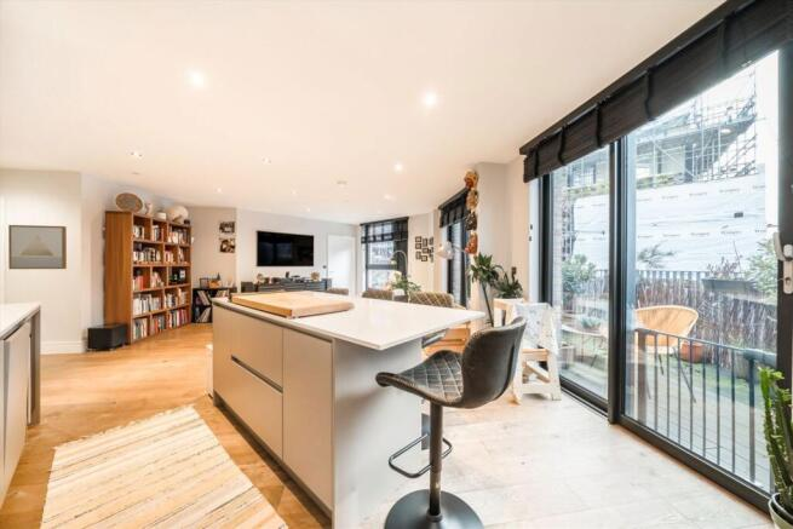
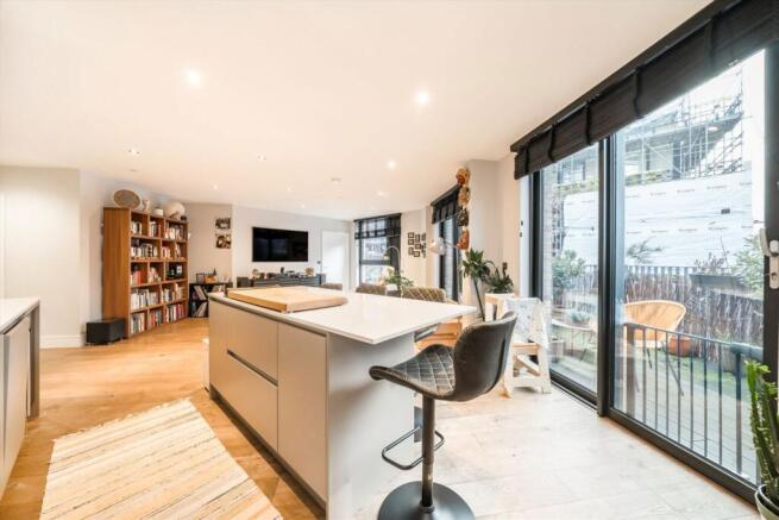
- wall art (38, 247)
